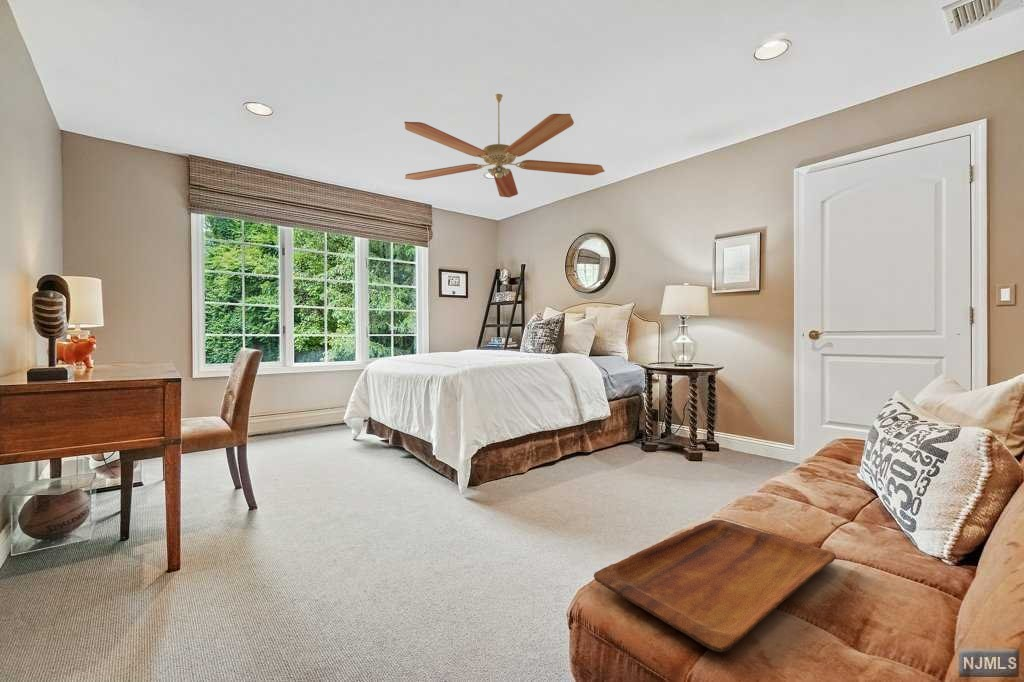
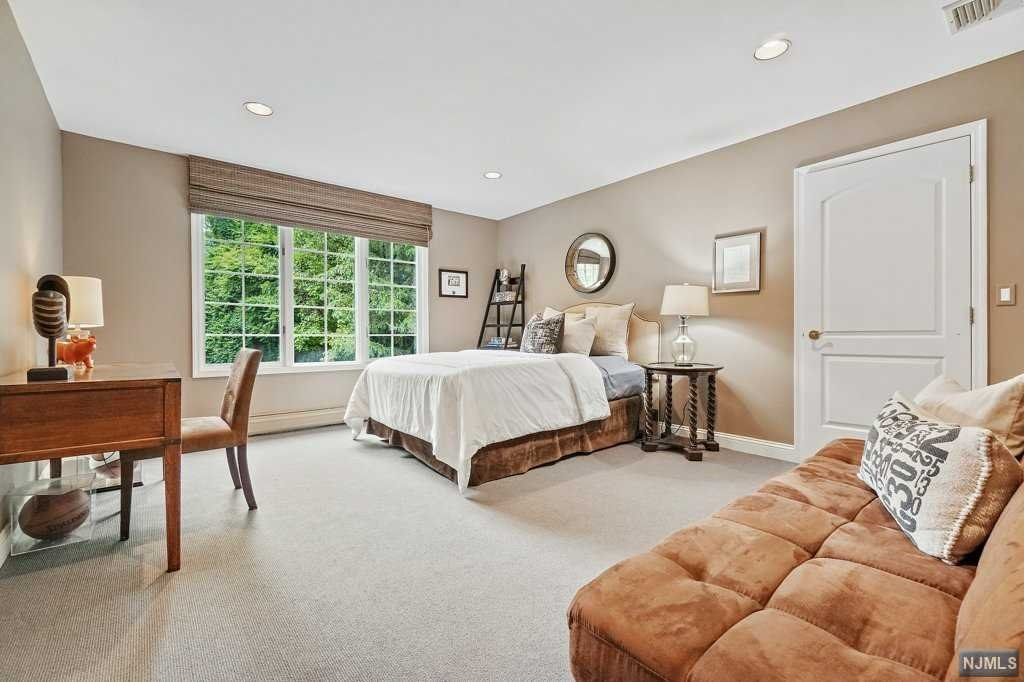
- ceiling fan (499, 139)
- tray (719, 569)
